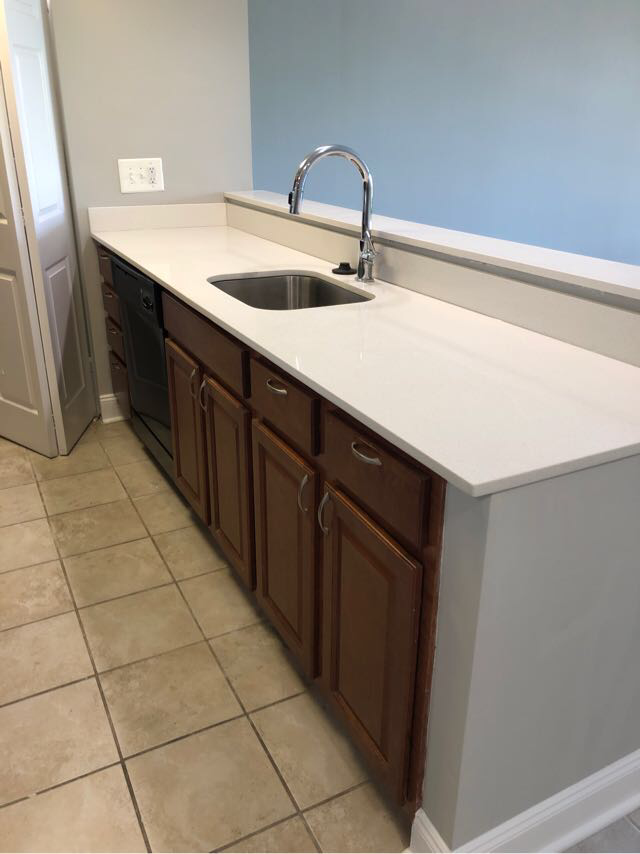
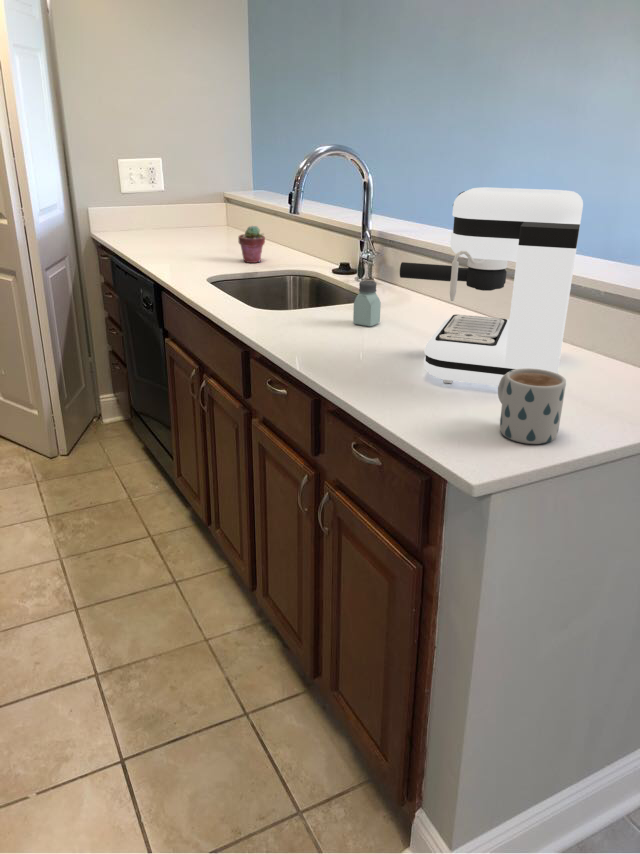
+ mug (524, 402)
+ potted succulent (251, 243)
+ saltshaker (367, 303)
+ coffee maker (502, 286)
